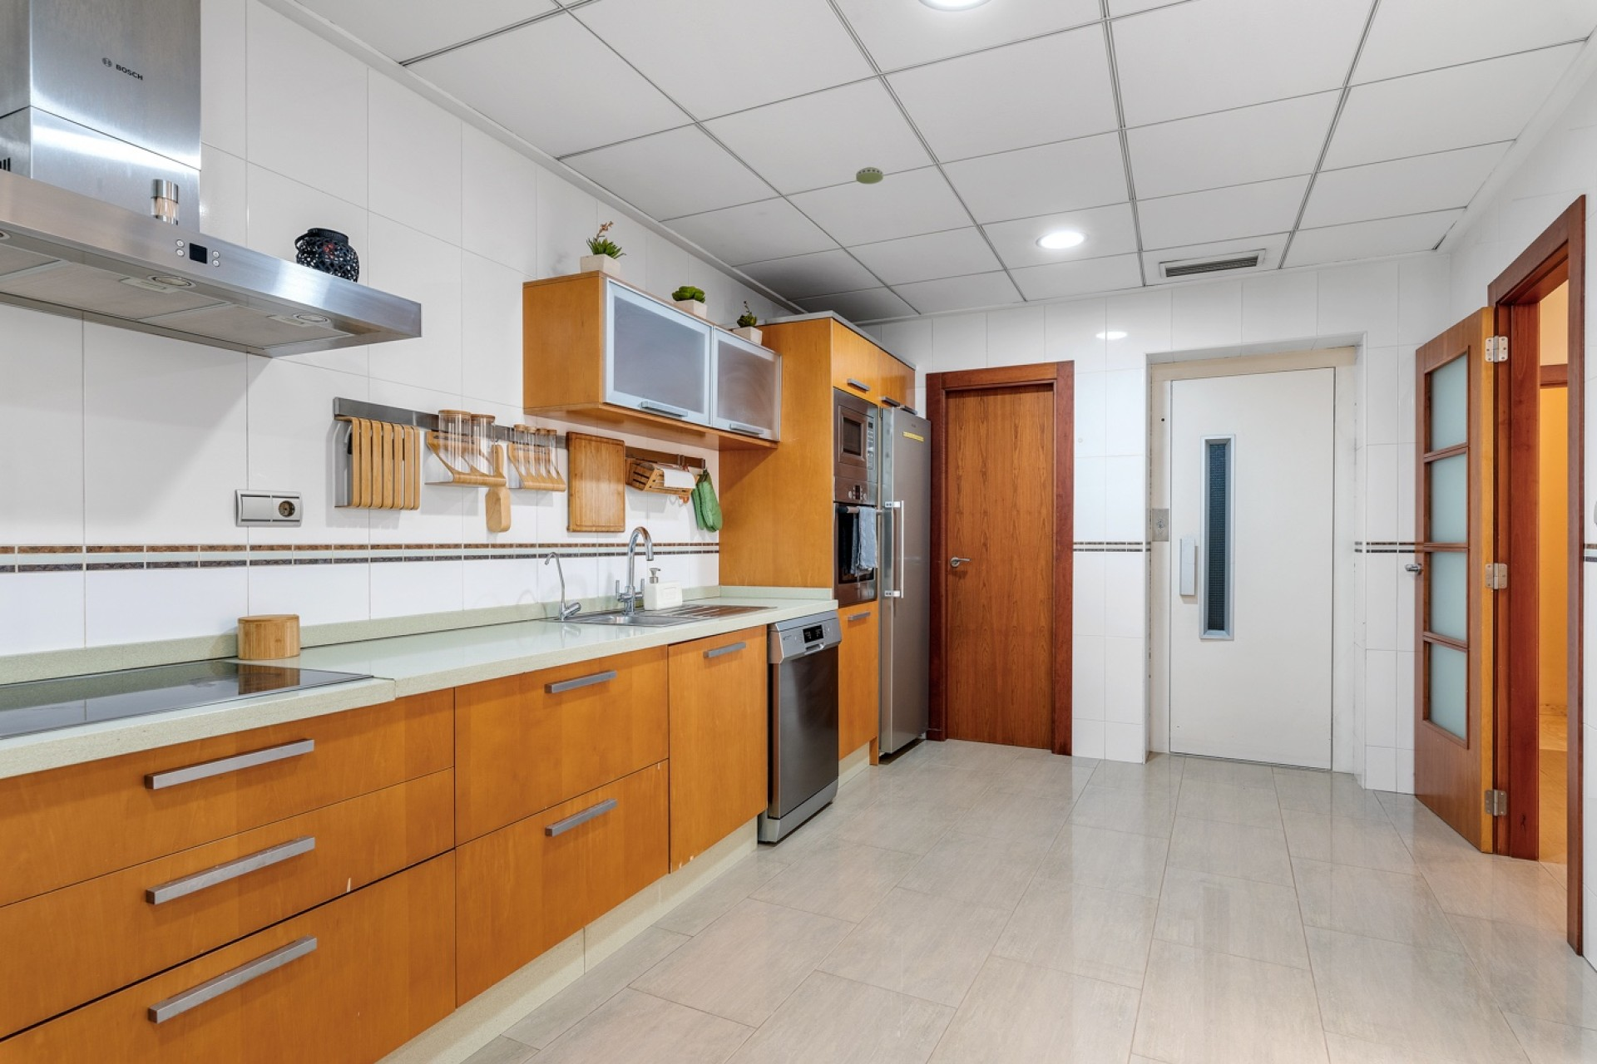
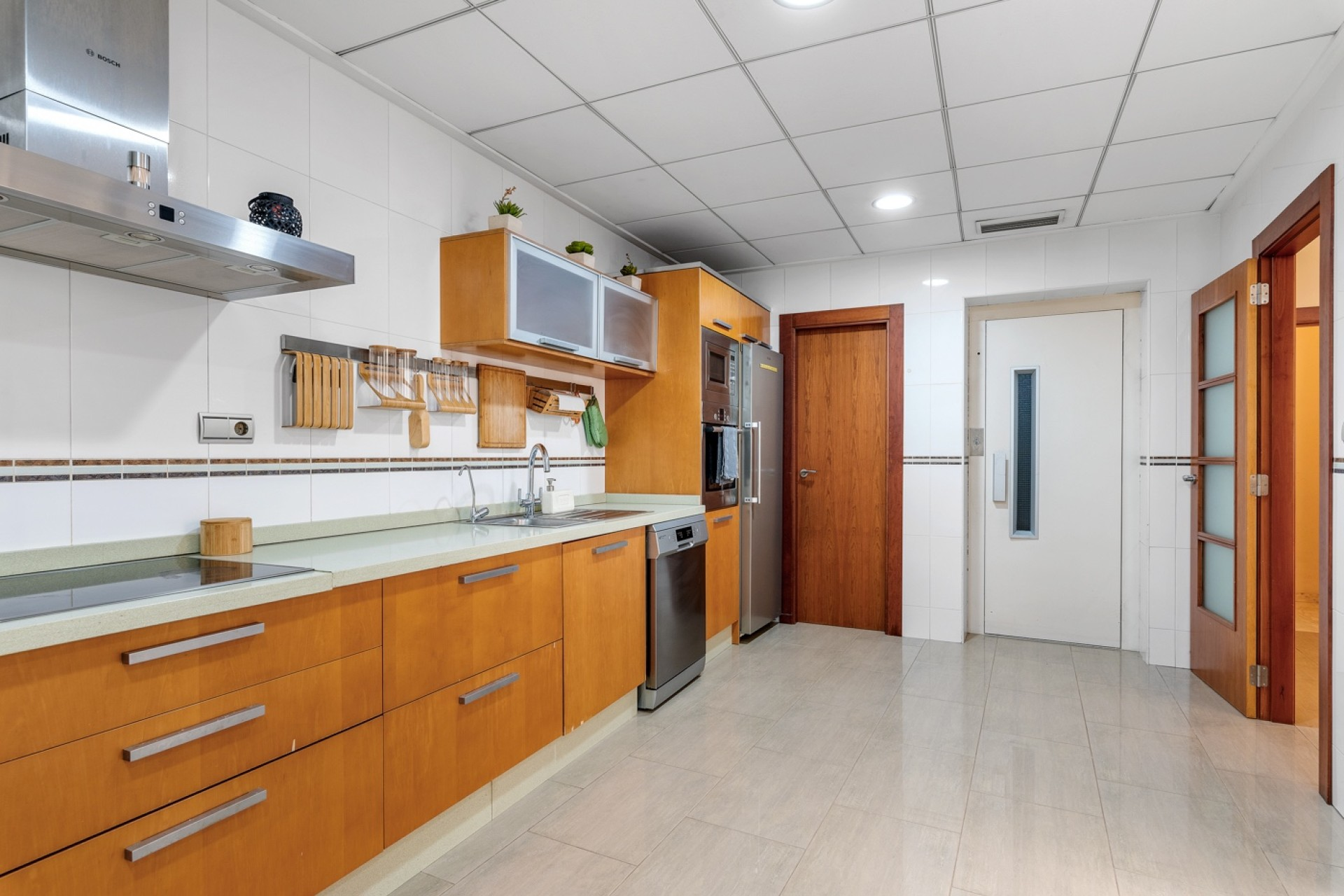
- smoke detector (870, 176)
